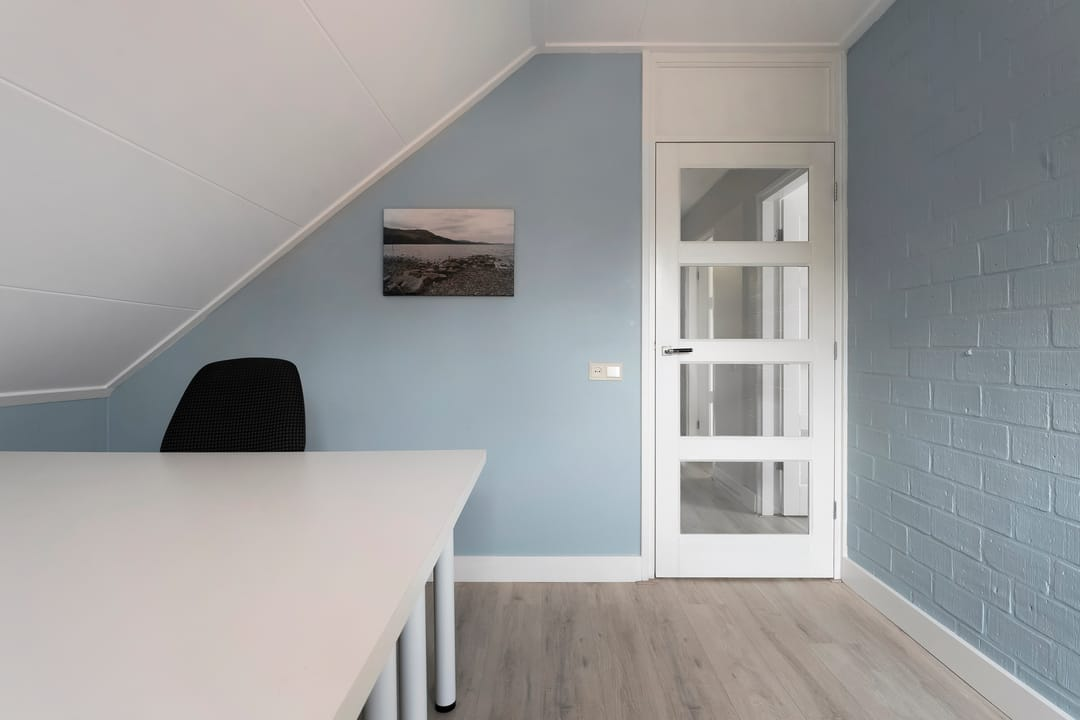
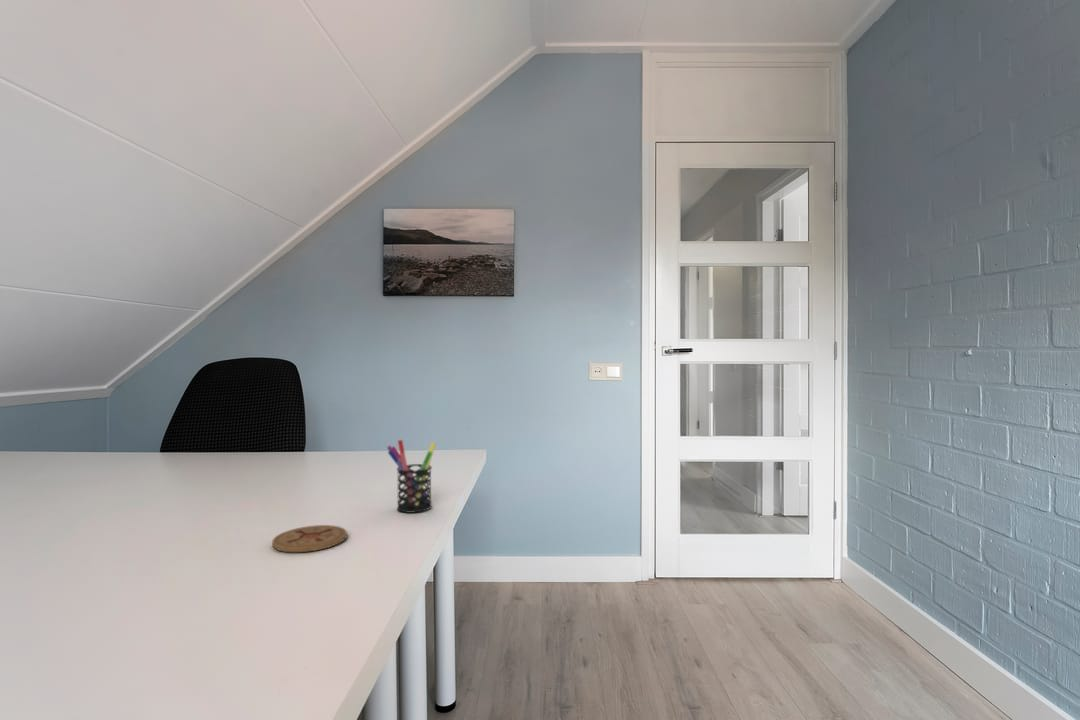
+ coaster (310, 537)
+ pen holder (415, 473)
